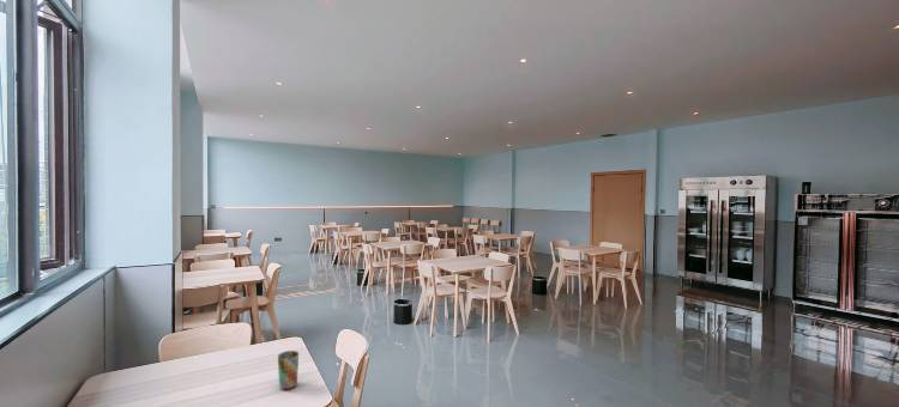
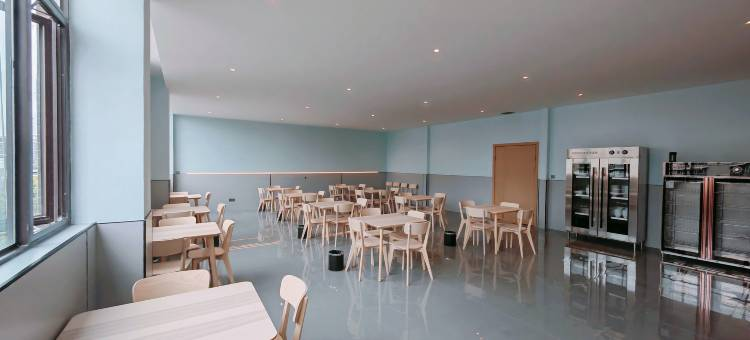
- cup (288, 370)
